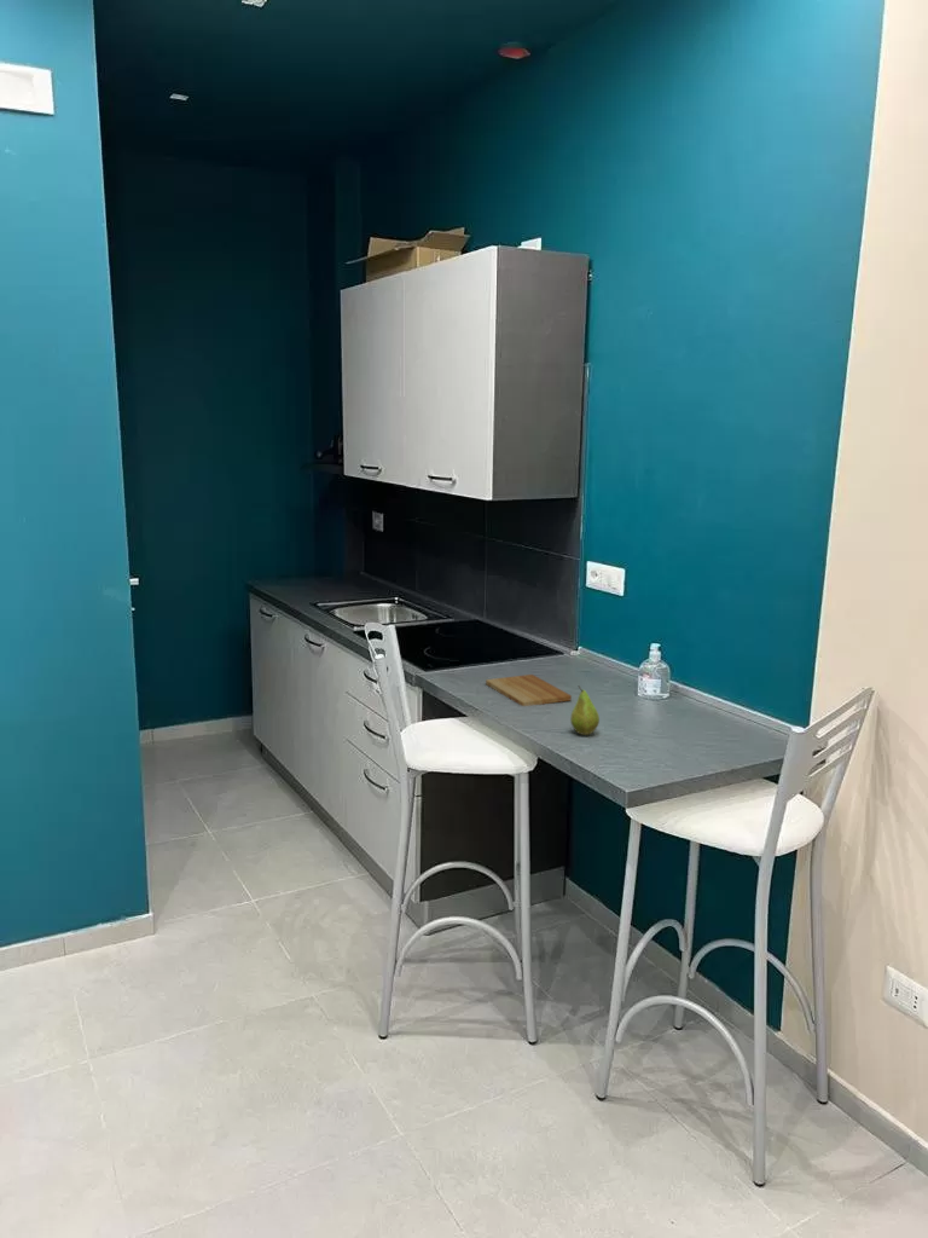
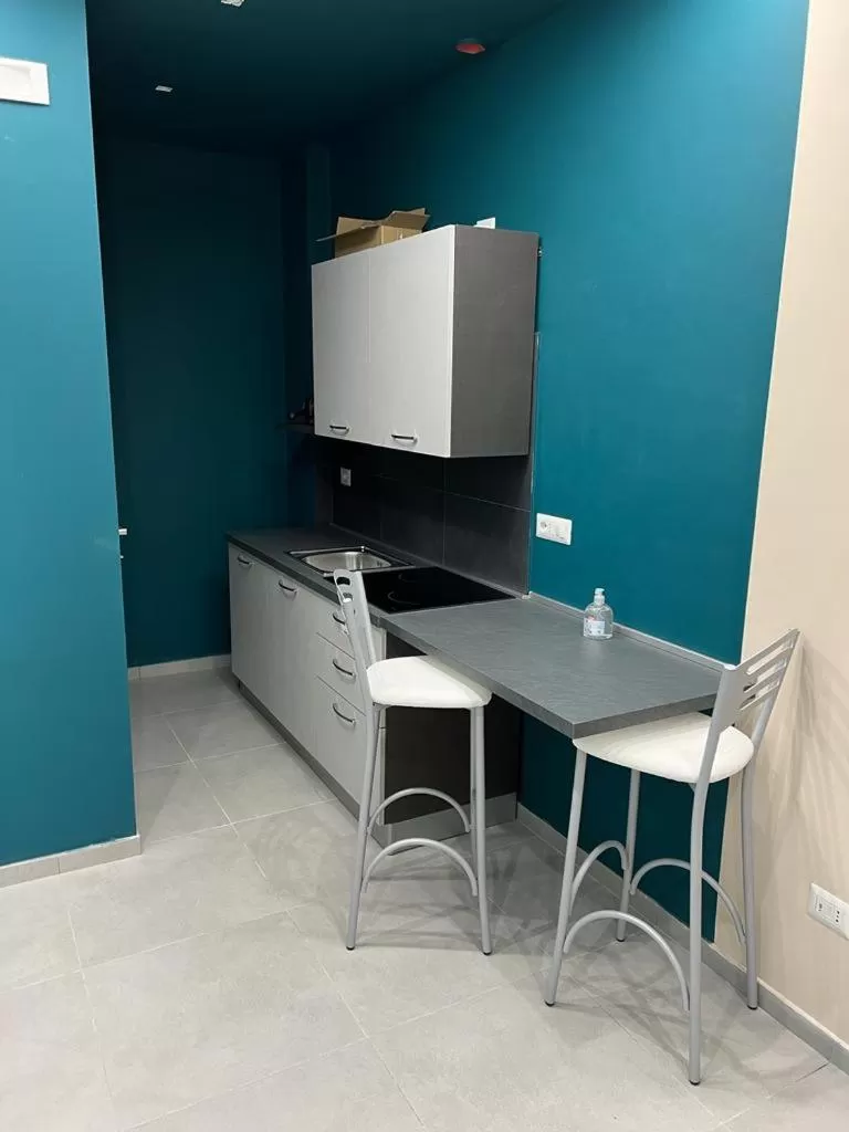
- fruit (585, 708)
- cutting board (527, 689)
